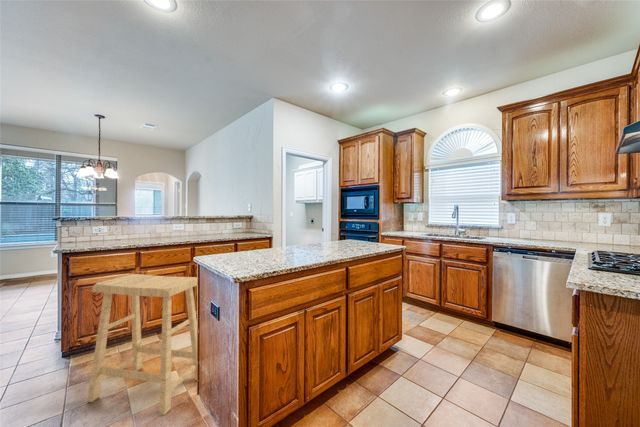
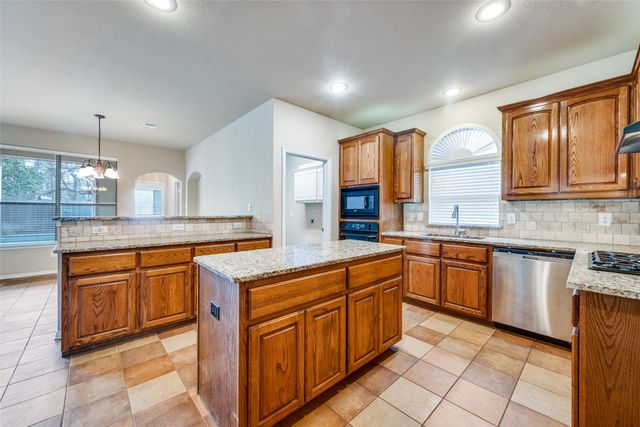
- stool (140, 334)
